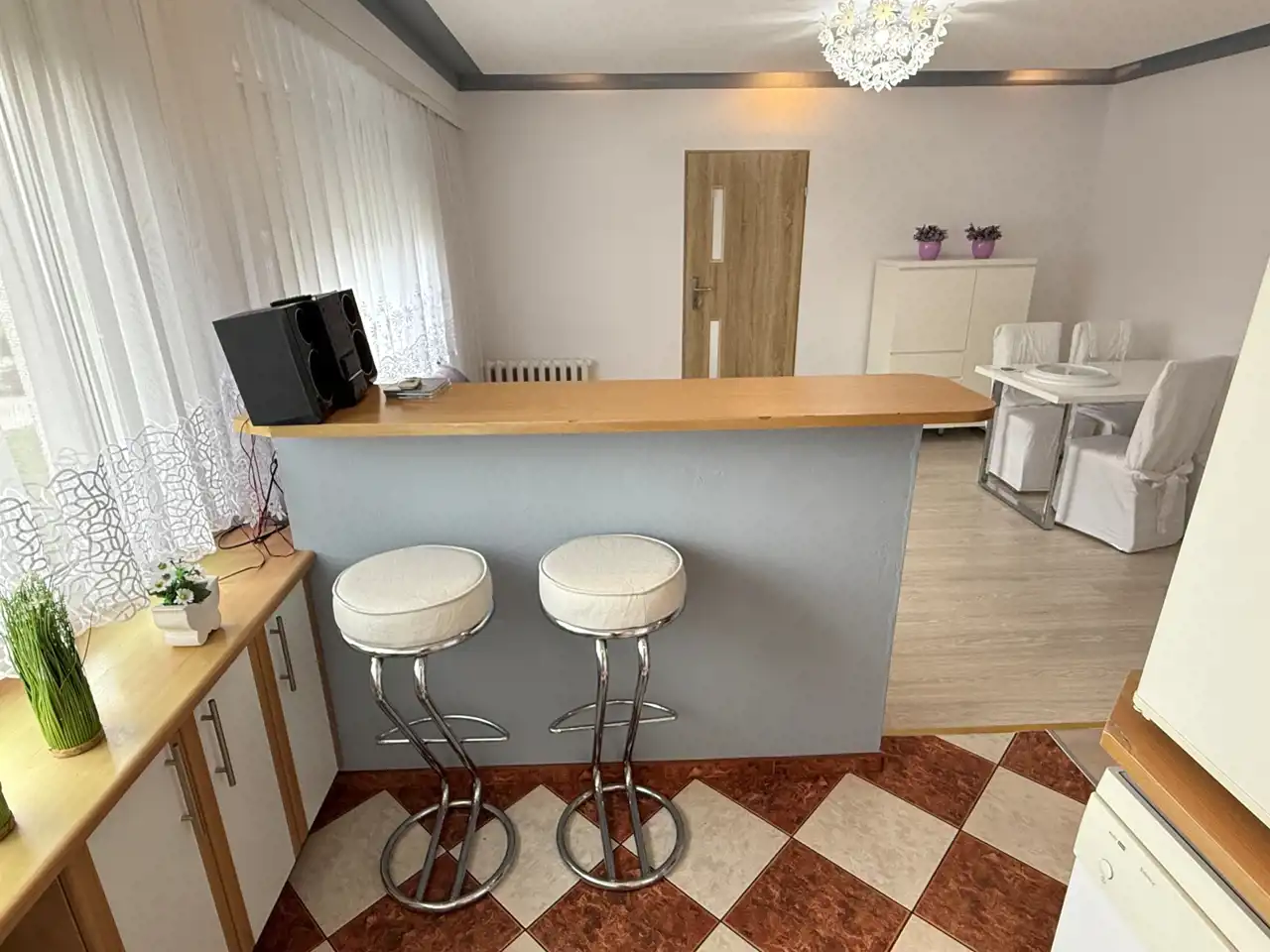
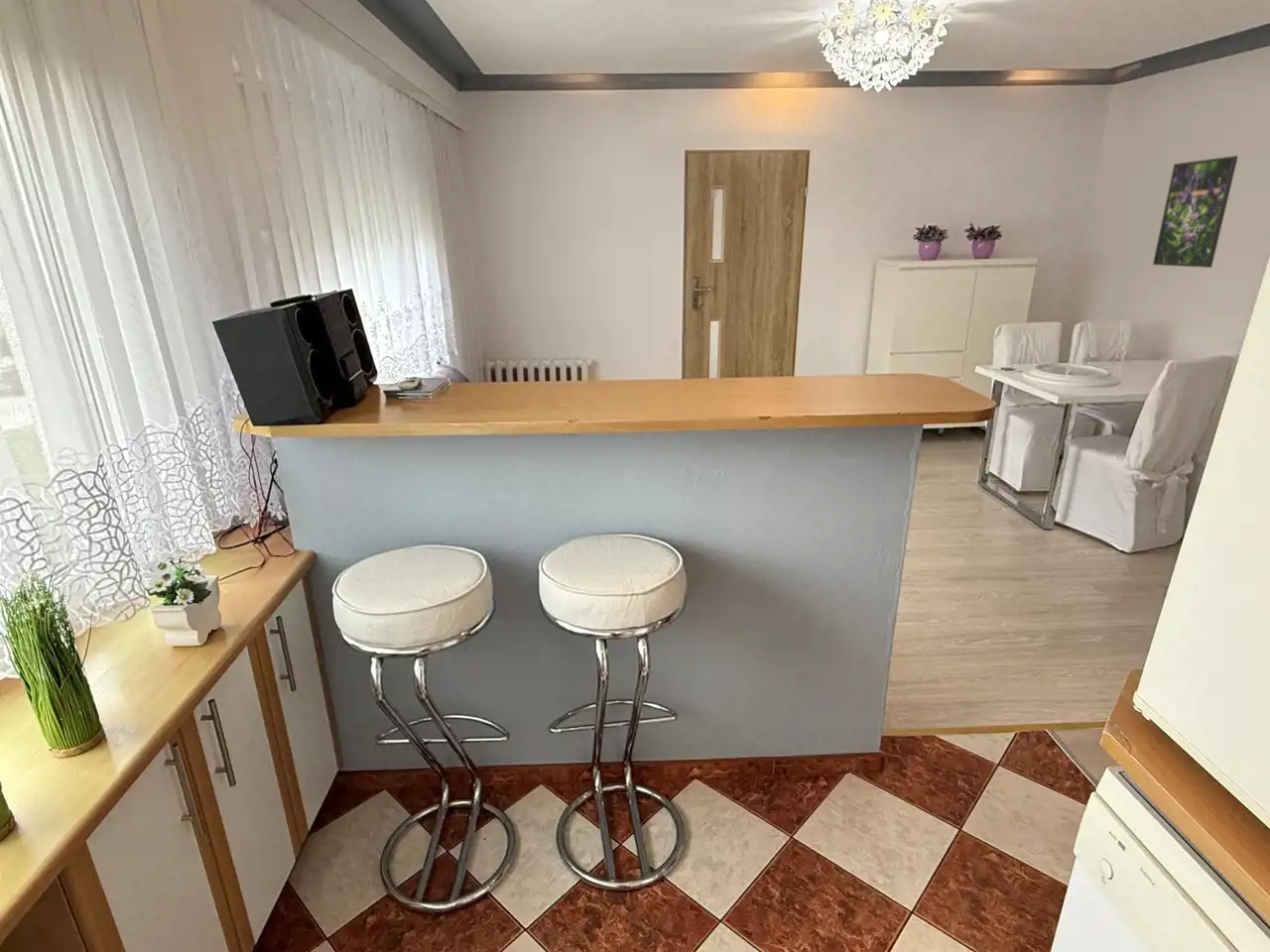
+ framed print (1192, 214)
